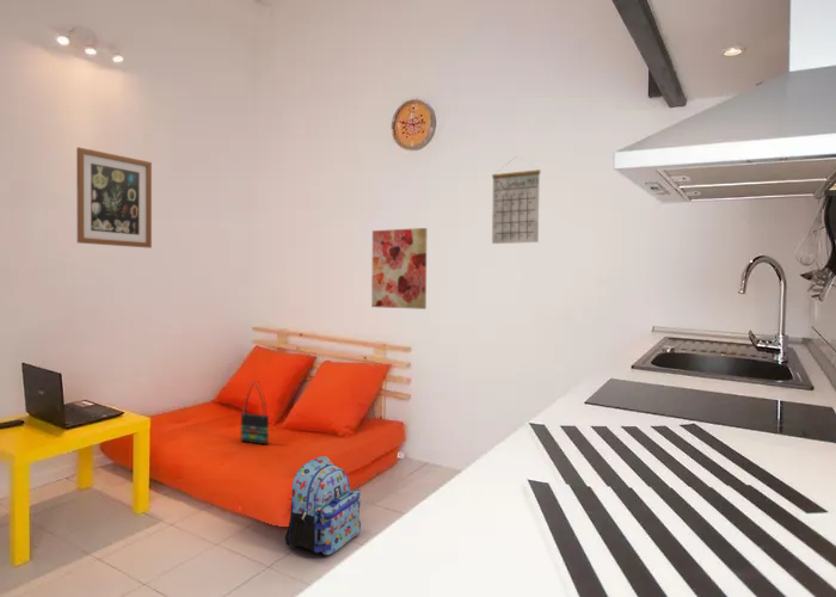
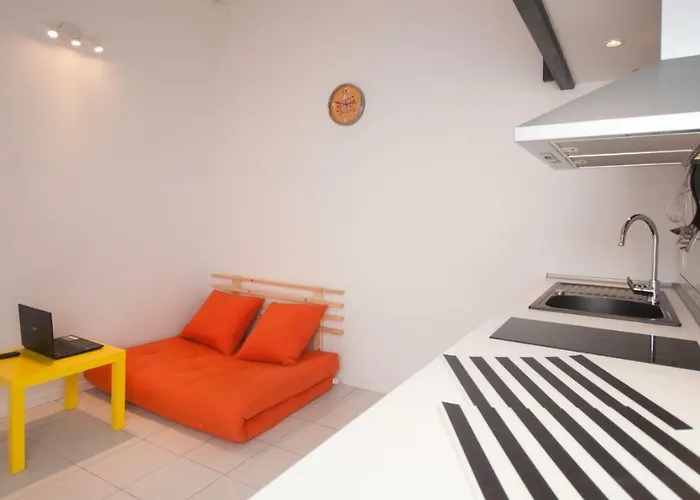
- calendar (515, 198)
- backpack (325, 500)
- wall art (398, 269)
- wall art (116, 199)
- tote bag (254, 414)
